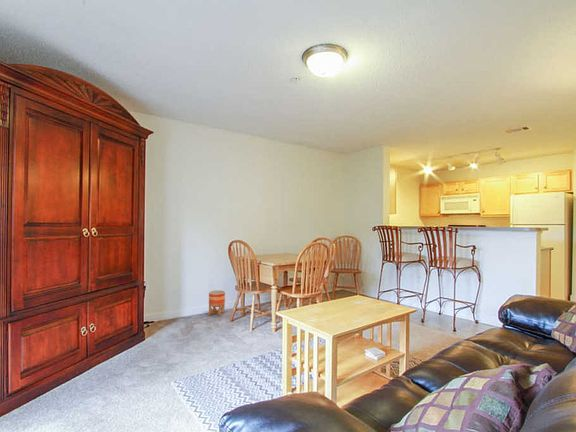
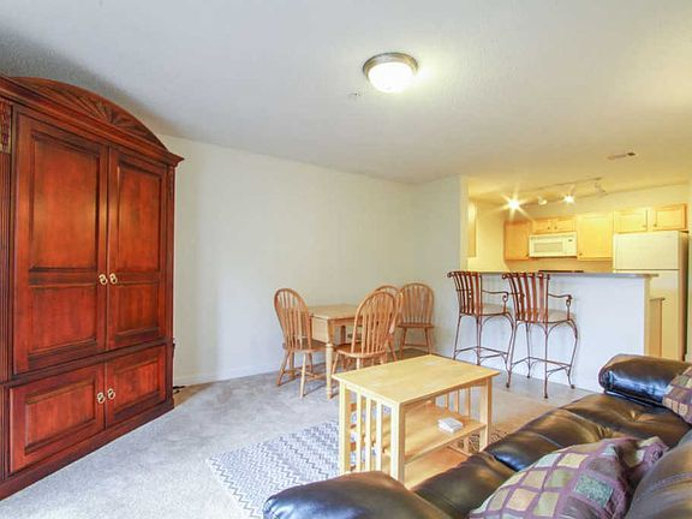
- planter (216, 303)
